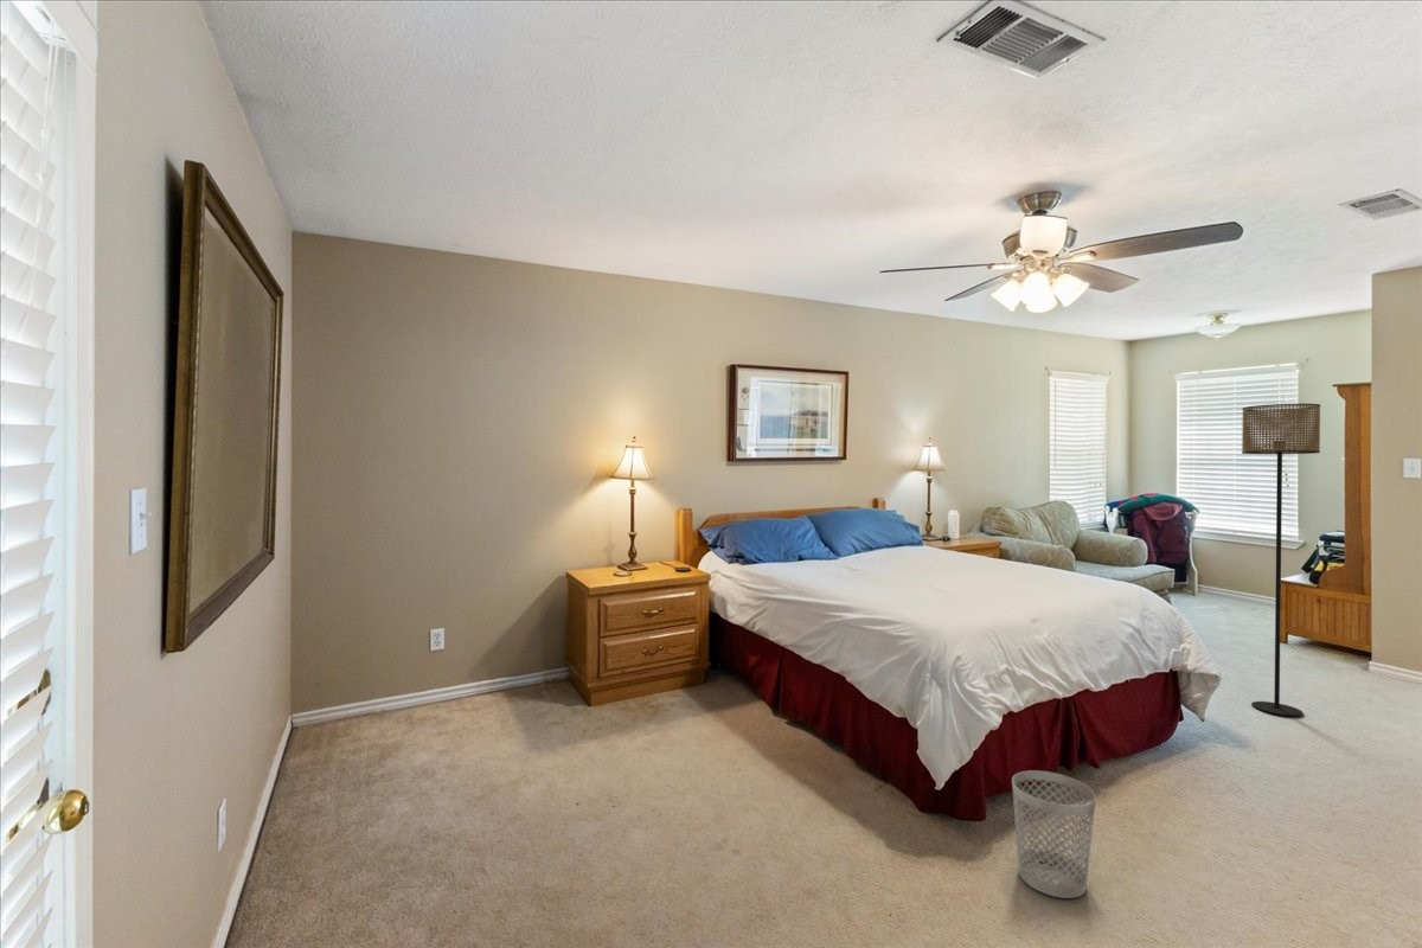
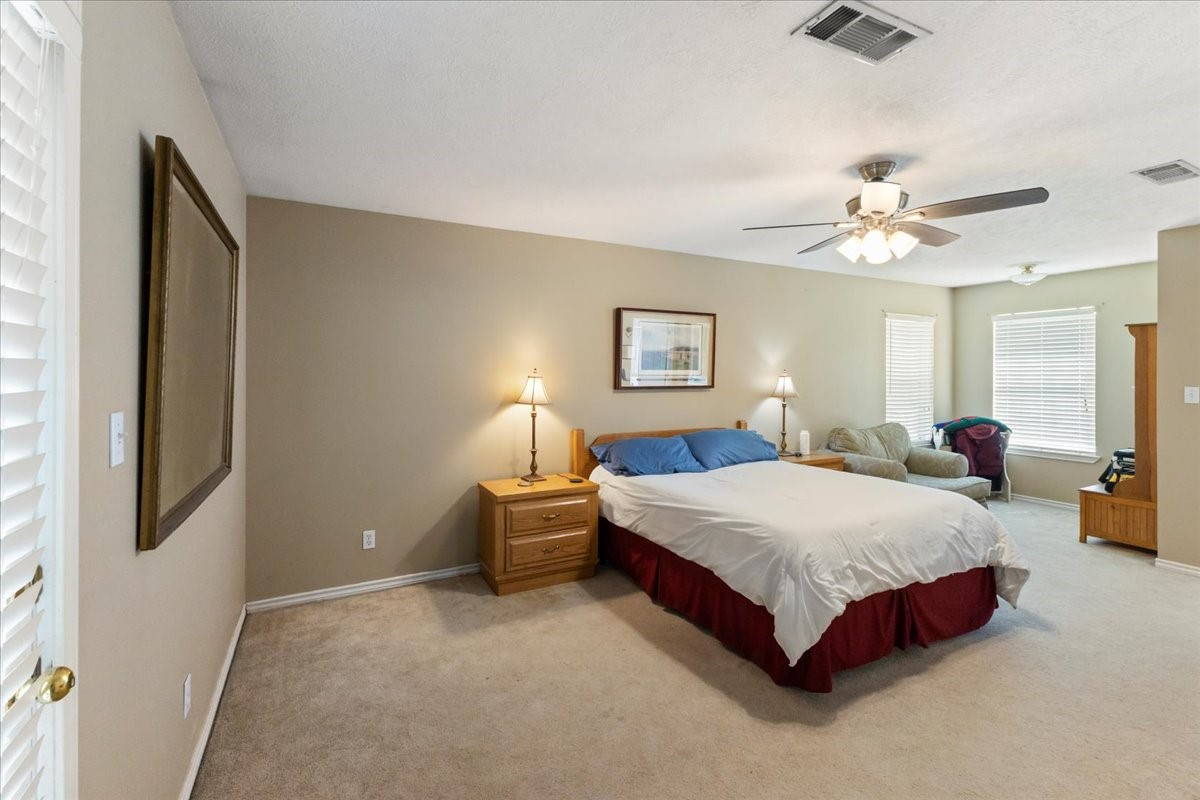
- wastebasket (1051, 833)
- floor lamp (1277, 557)
